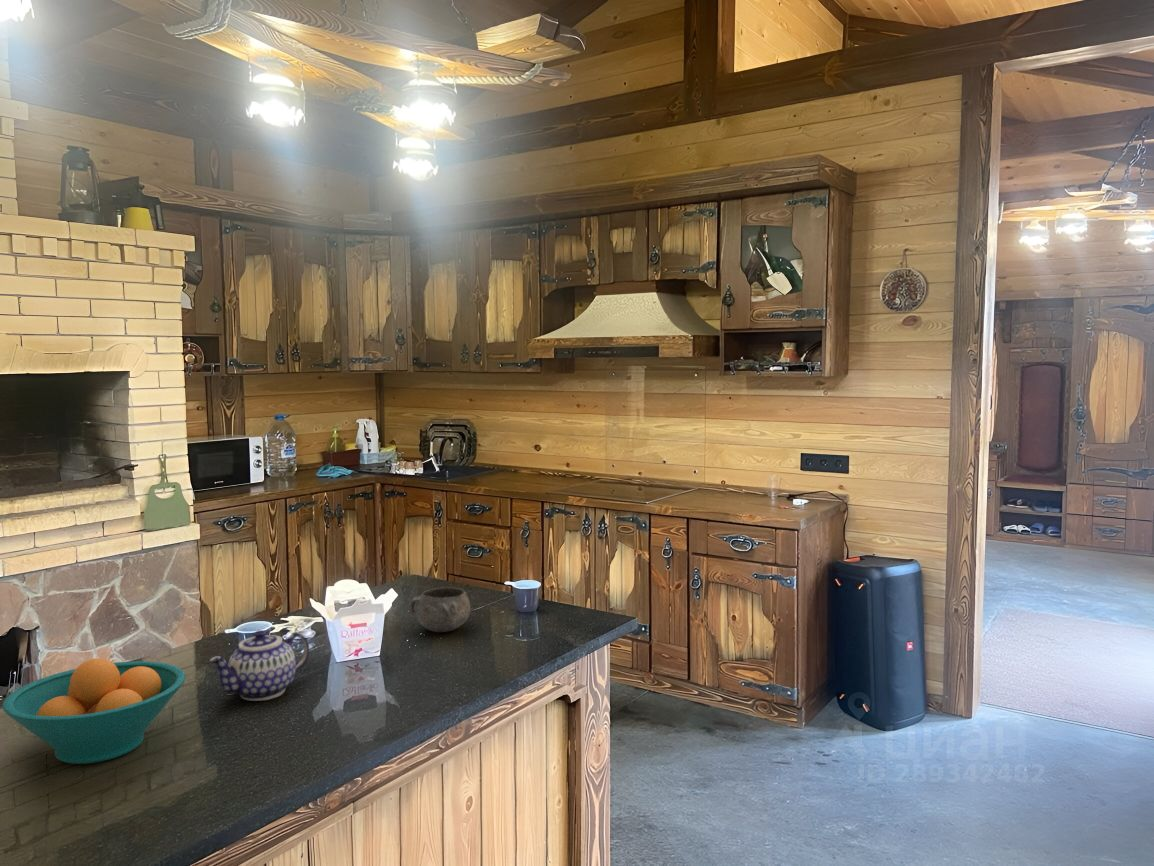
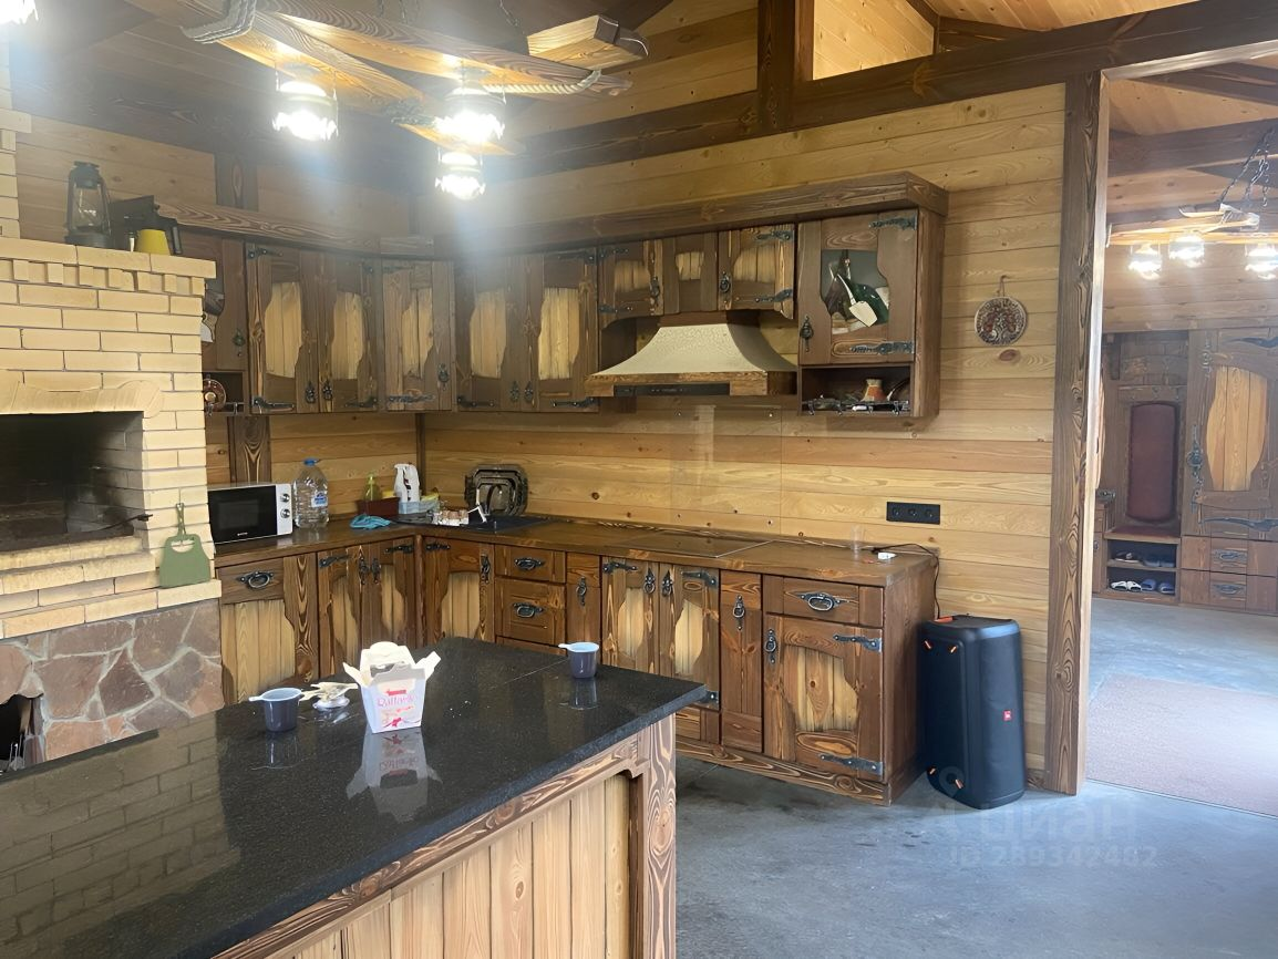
- decorative bowl (440, 611)
- teapot (261, 661)
- fruit bowl (98, 704)
